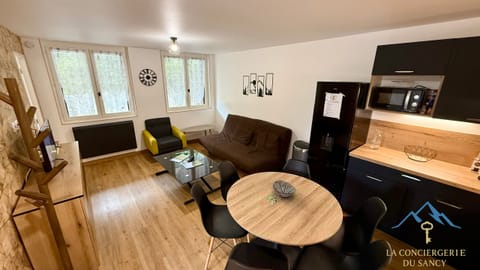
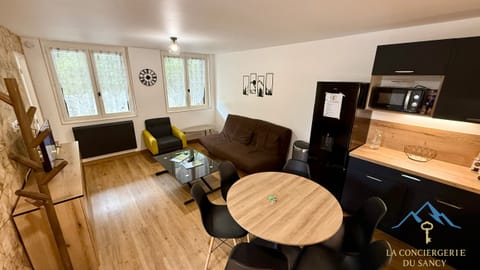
- decorative bowl (283, 190)
